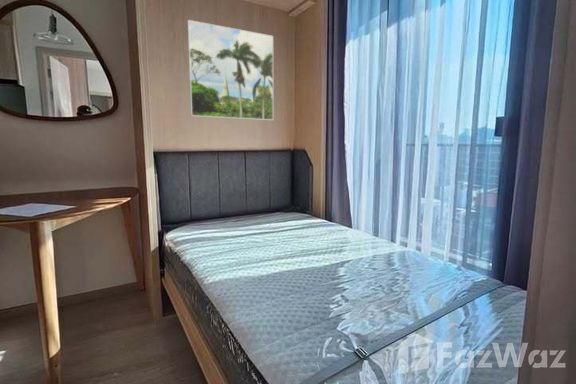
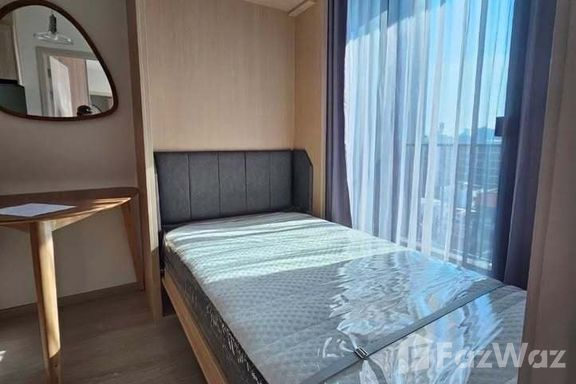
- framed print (233, 74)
